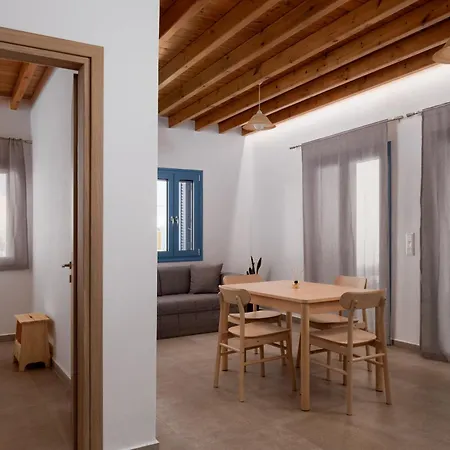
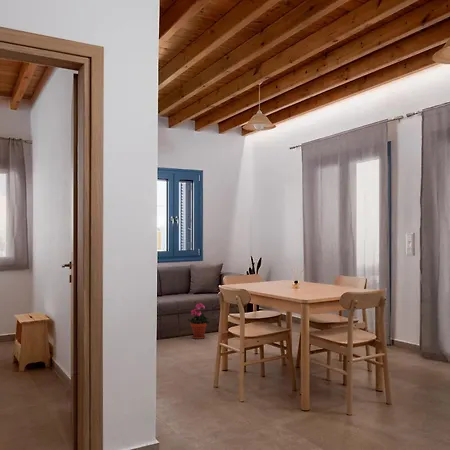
+ potted plant (198, 320)
